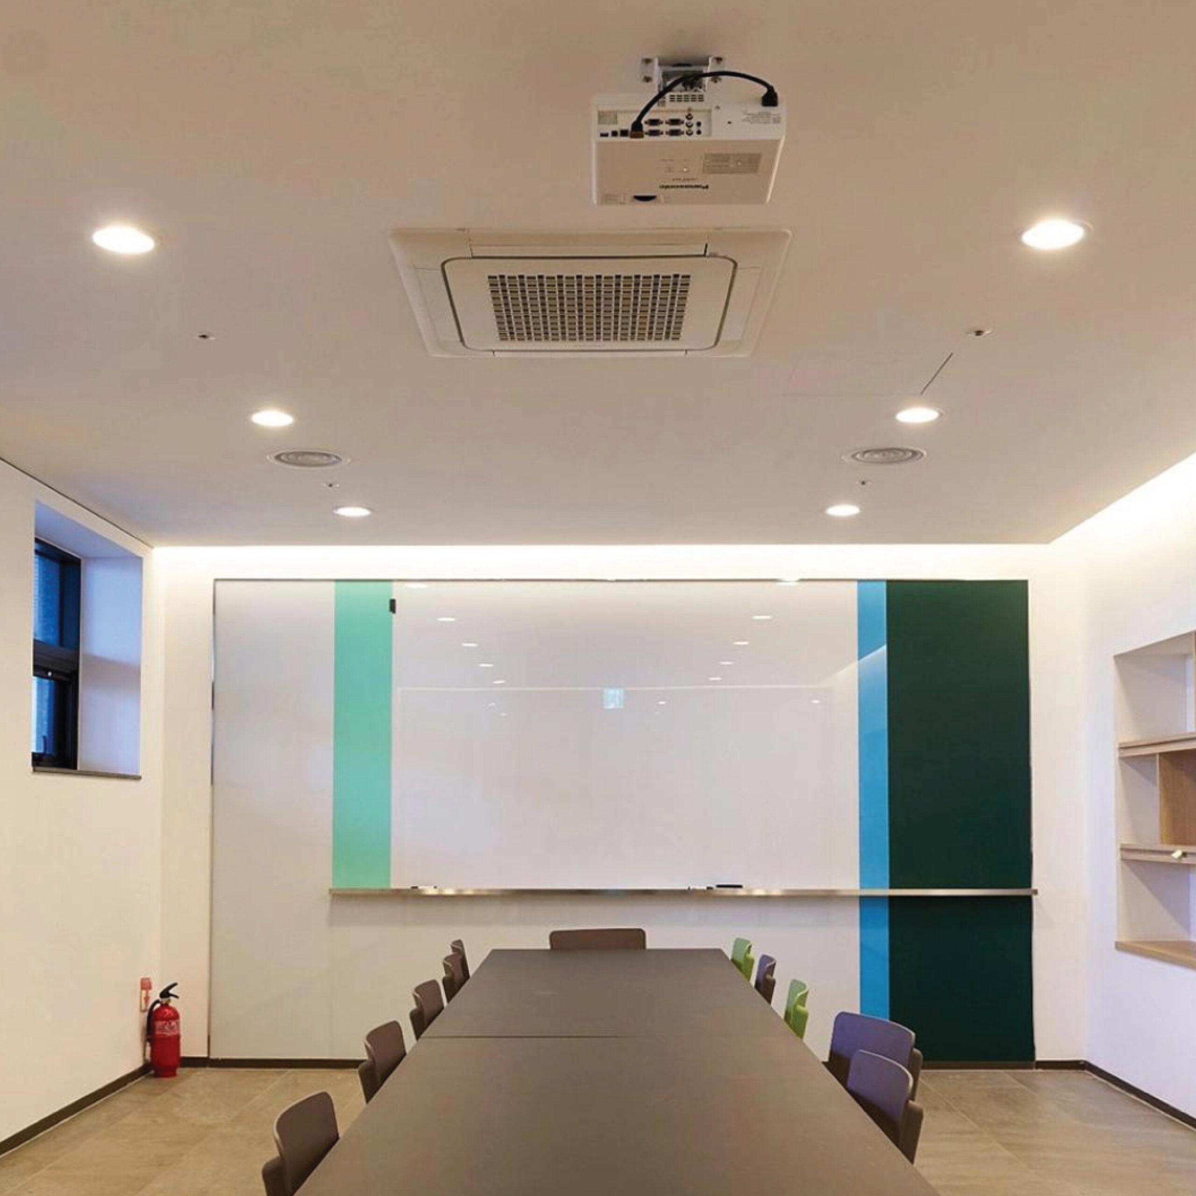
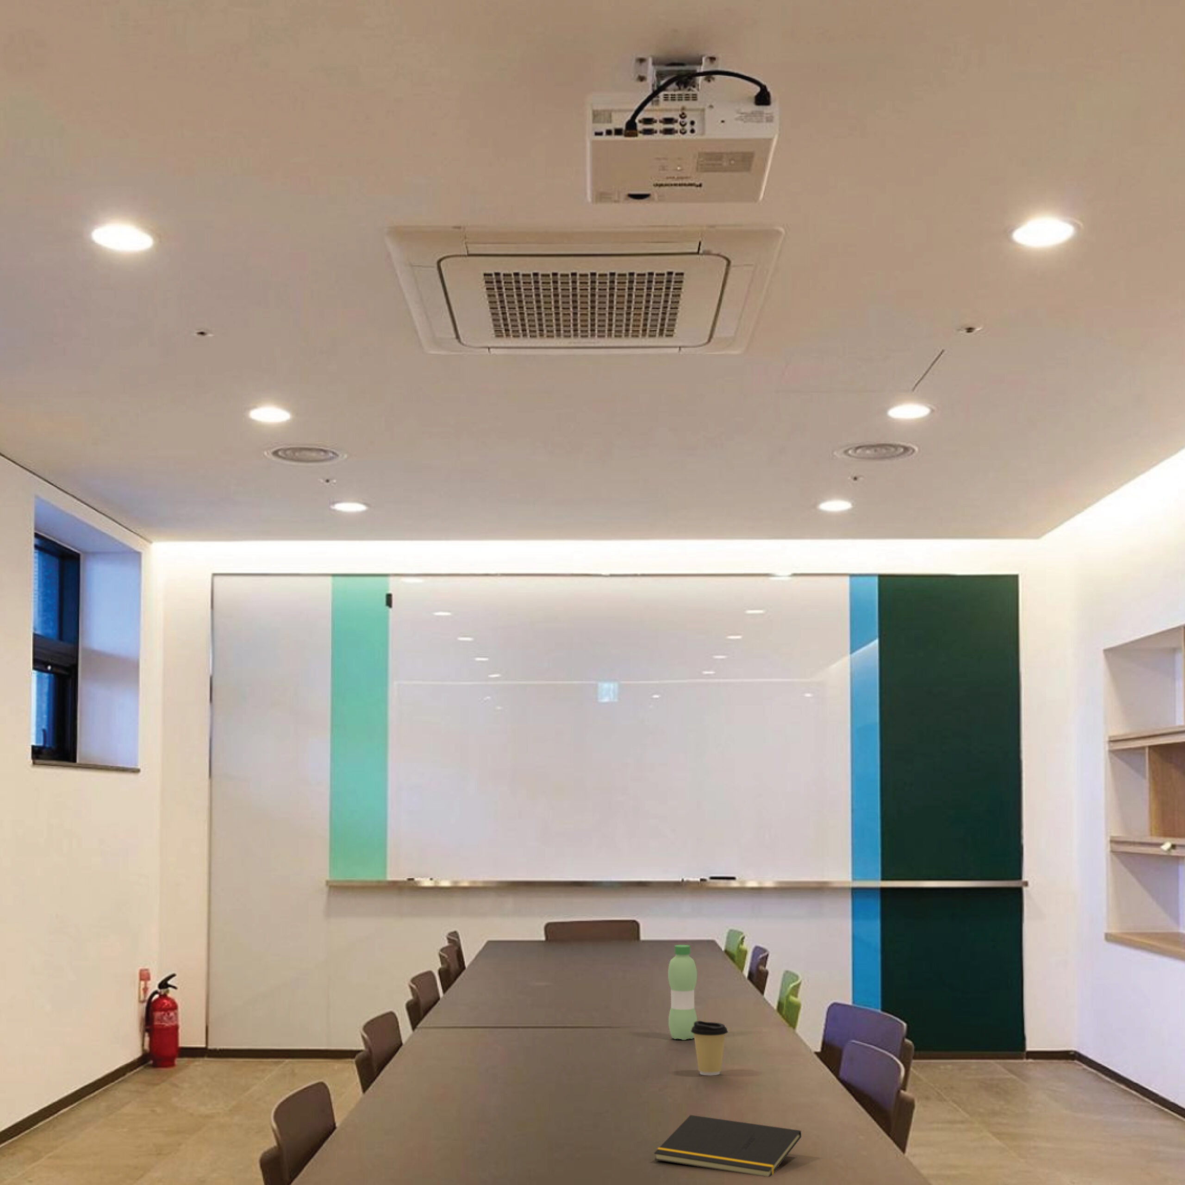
+ notepad (728, 1145)
+ water bottle (683, 992)
+ coffee cup (709, 1048)
